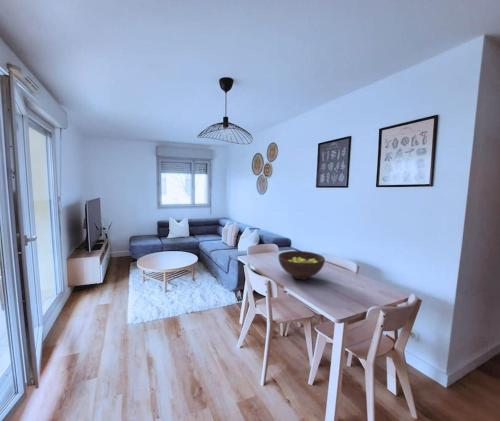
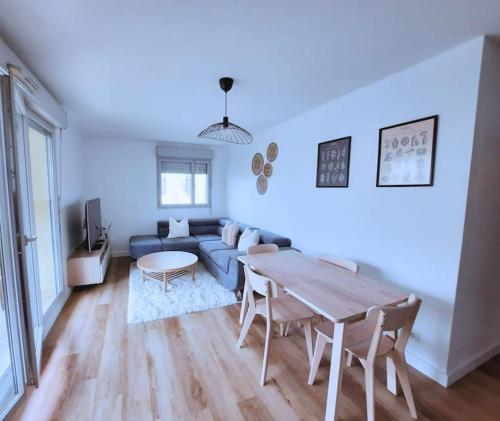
- fruit bowl (300, 266)
